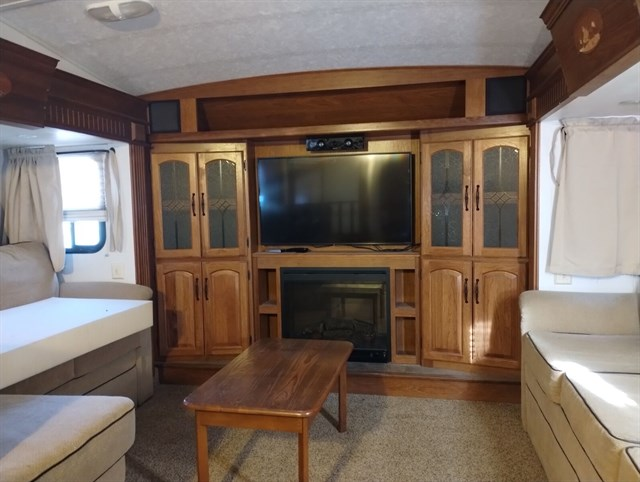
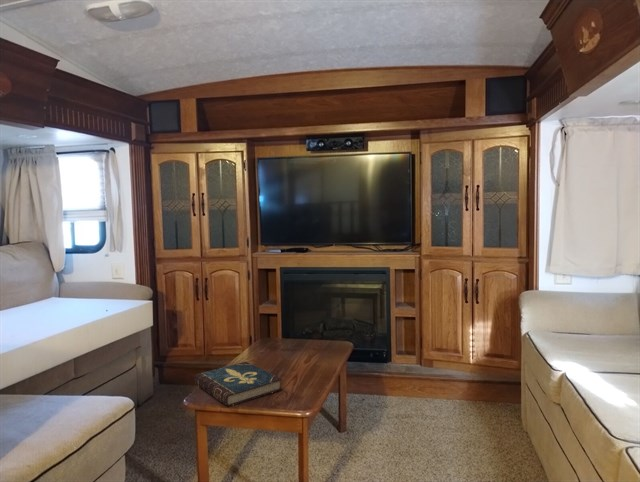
+ book (237, 382)
